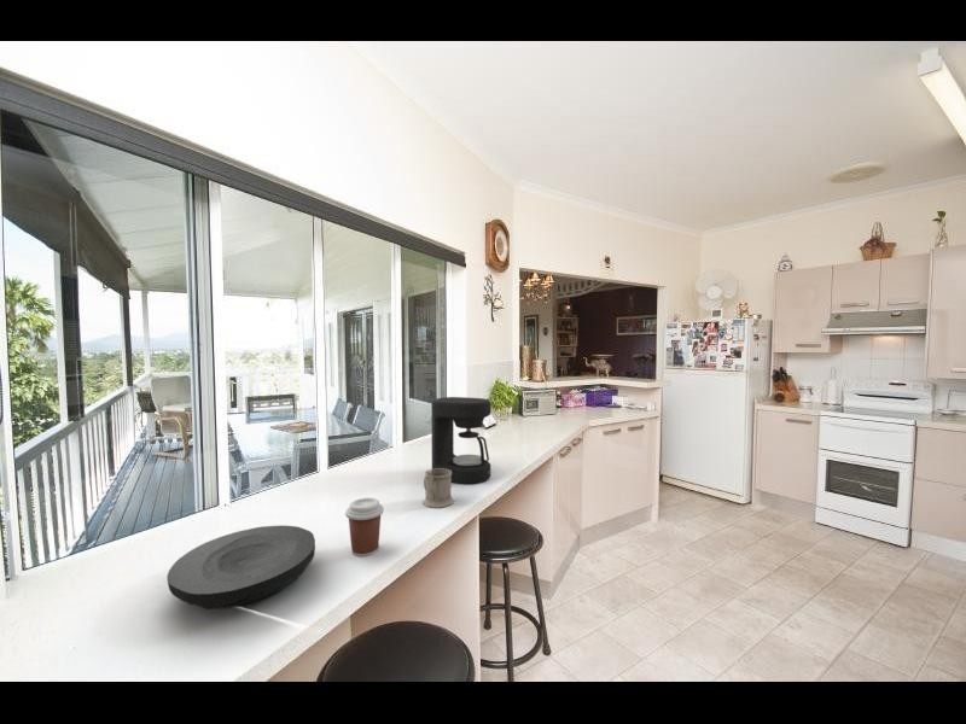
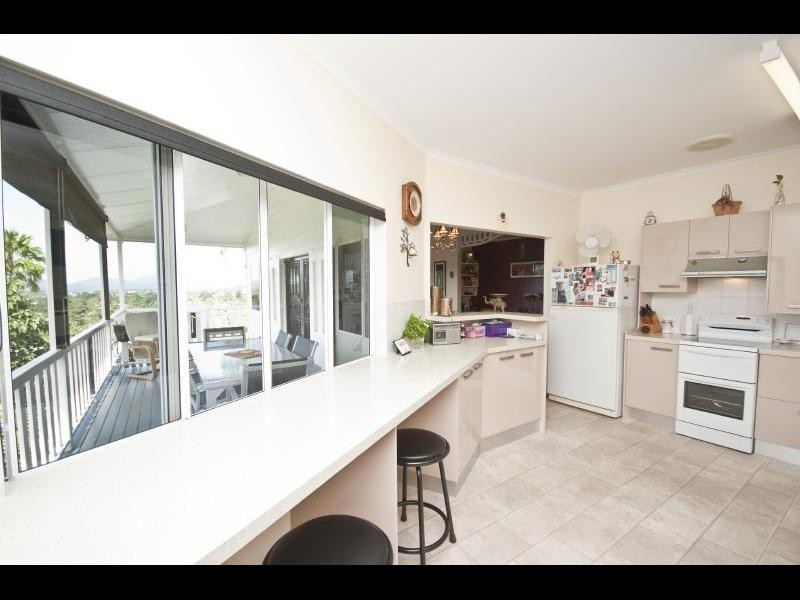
- plate (246, 566)
- coffee maker (461, 437)
- coffee cup (365, 526)
- mug (435, 485)
